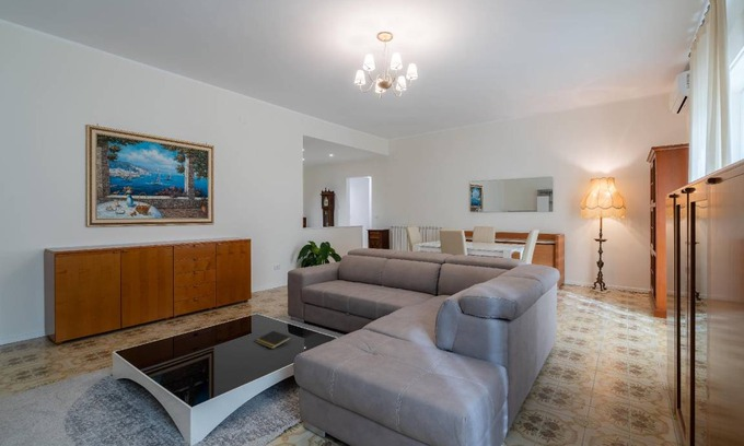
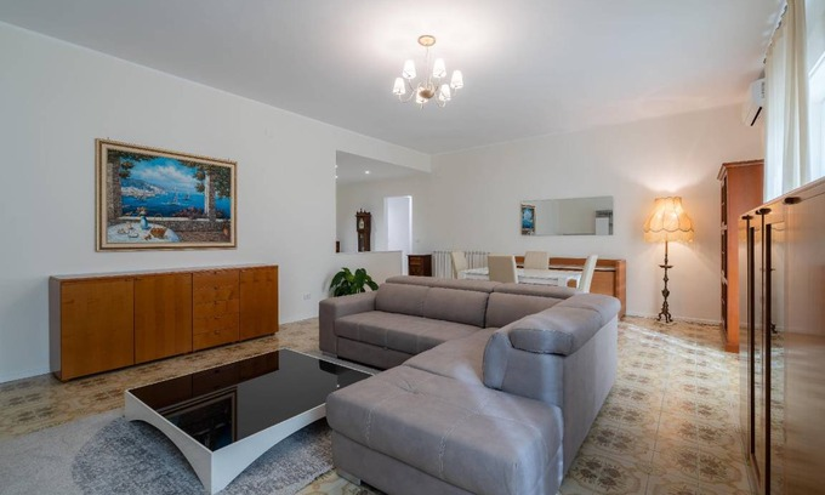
- notepad (272, 339)
